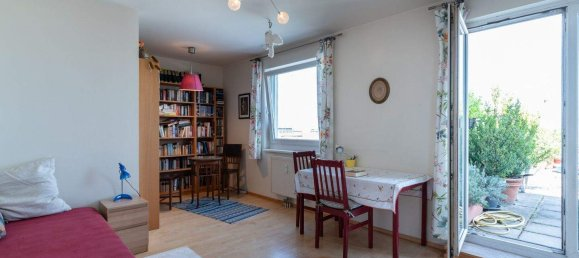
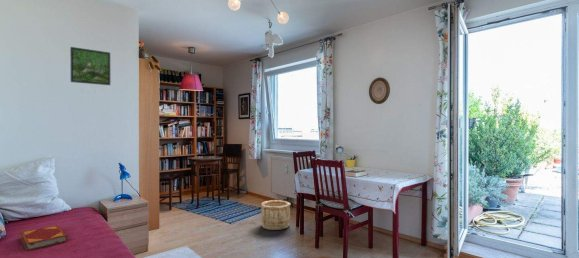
+ wooden bucket (275, 214)
+ hardback book (43, 236)
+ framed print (91, 66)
